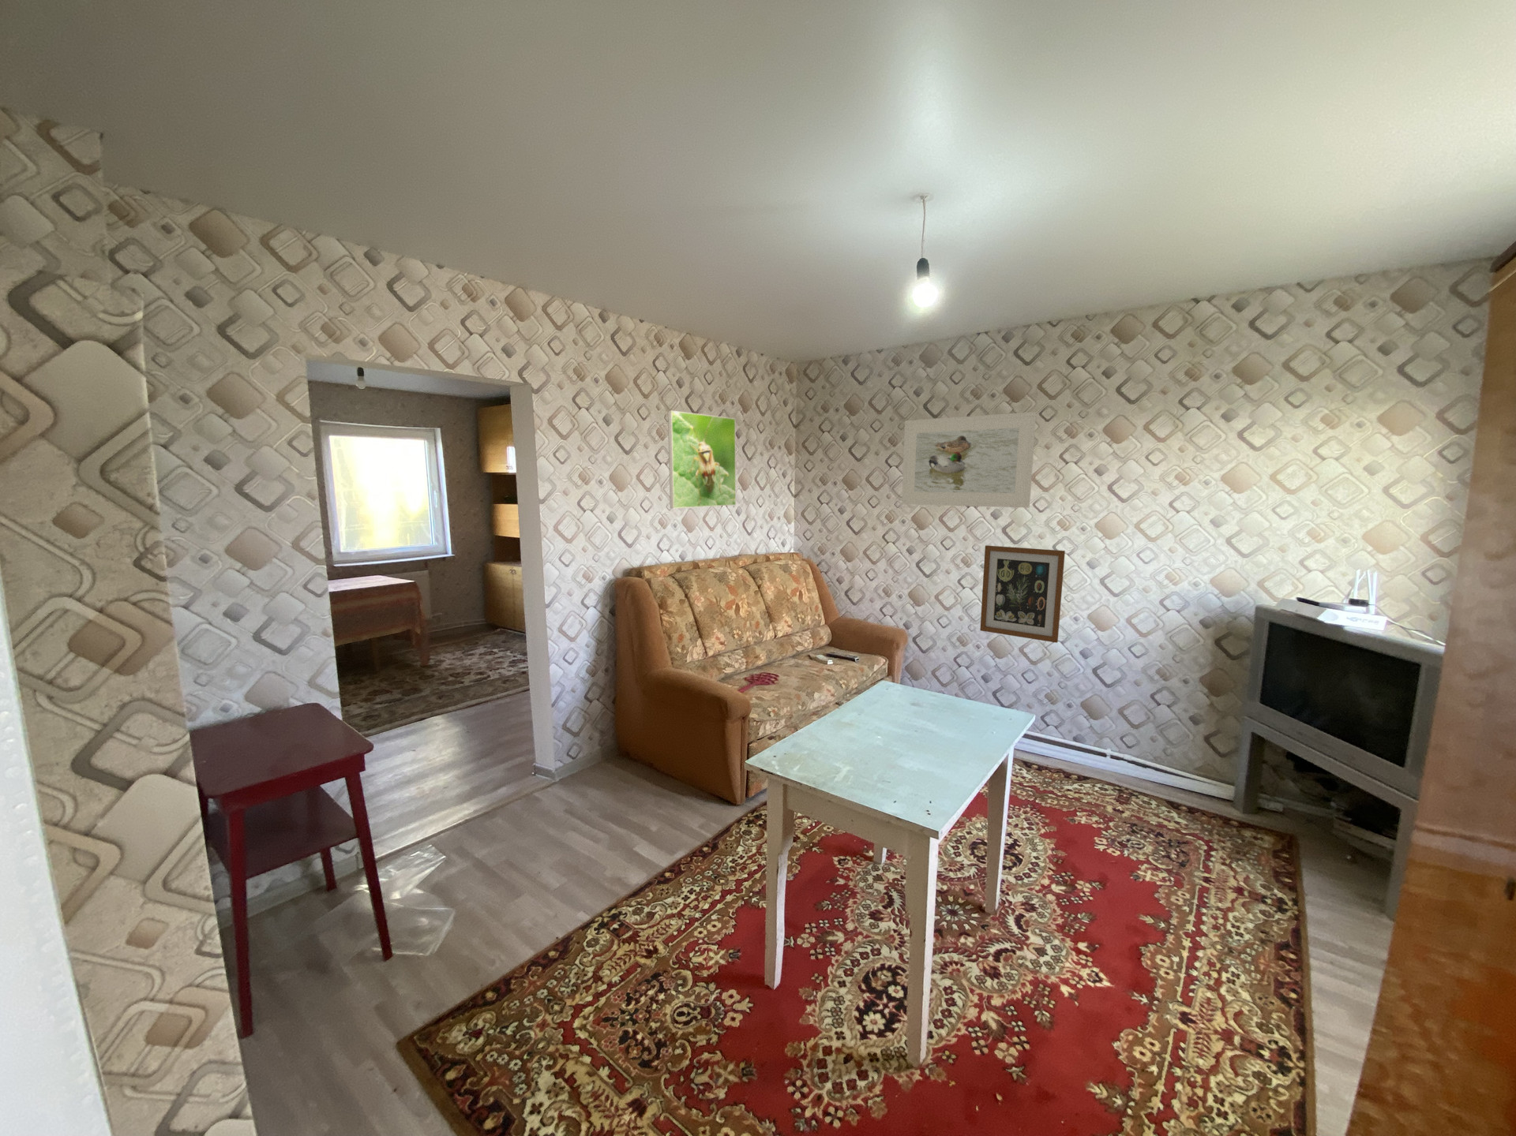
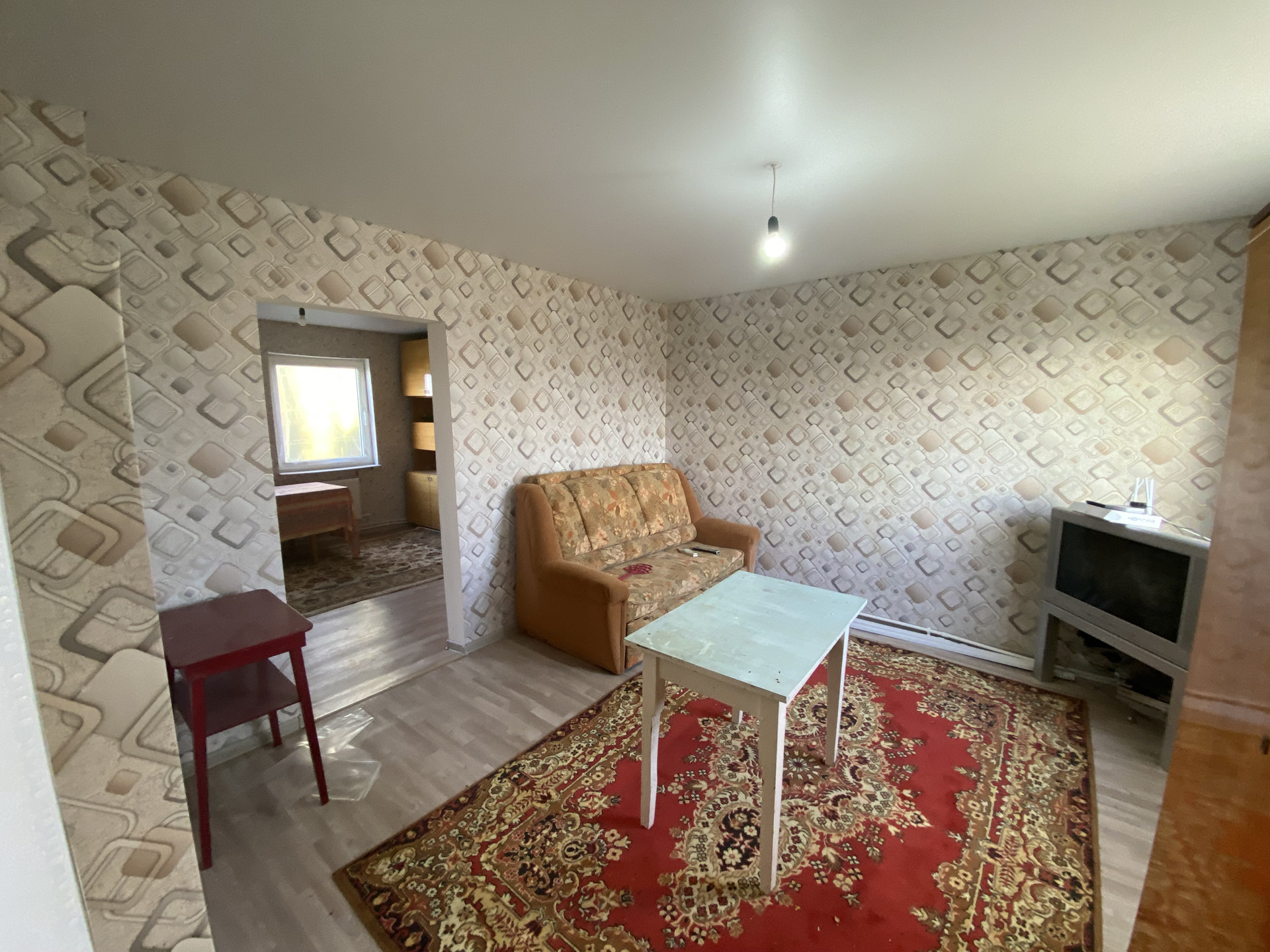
- wall art (1021, 592)
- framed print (963, 462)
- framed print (703, 461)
